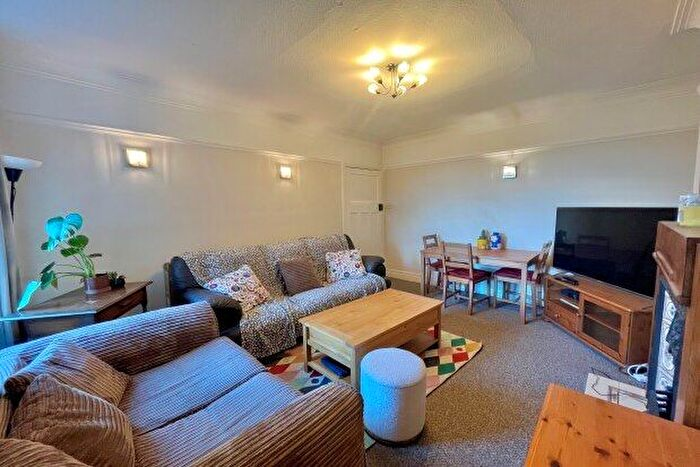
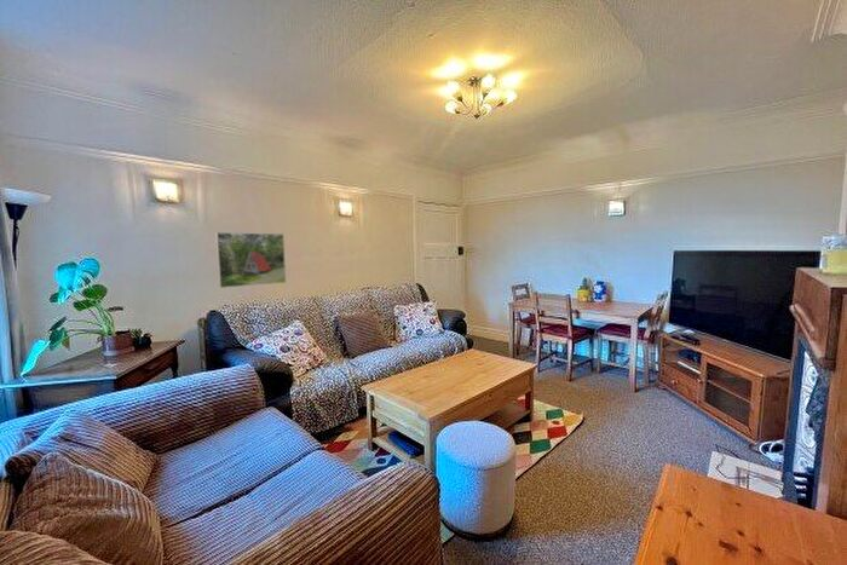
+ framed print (253, 259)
